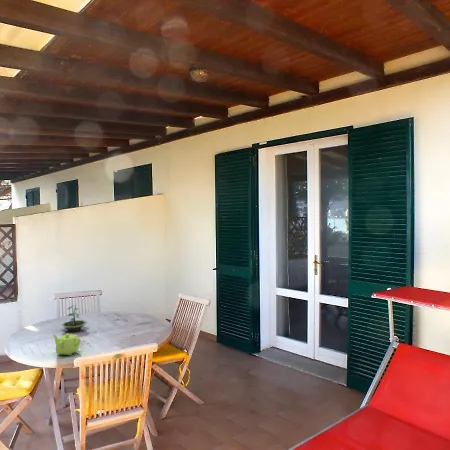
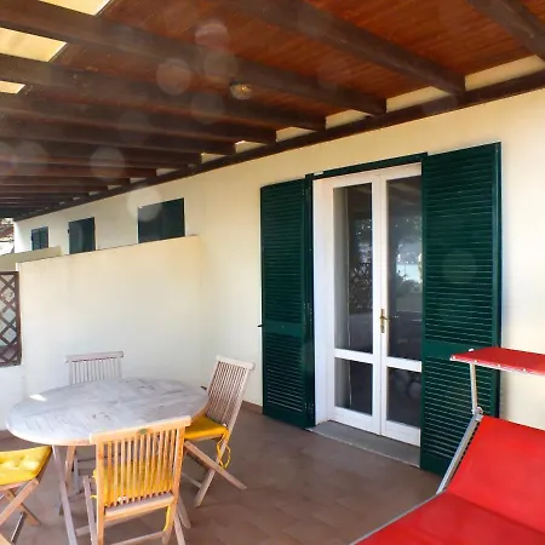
- teapot (65, 344)
- terrarium (74, 310)
